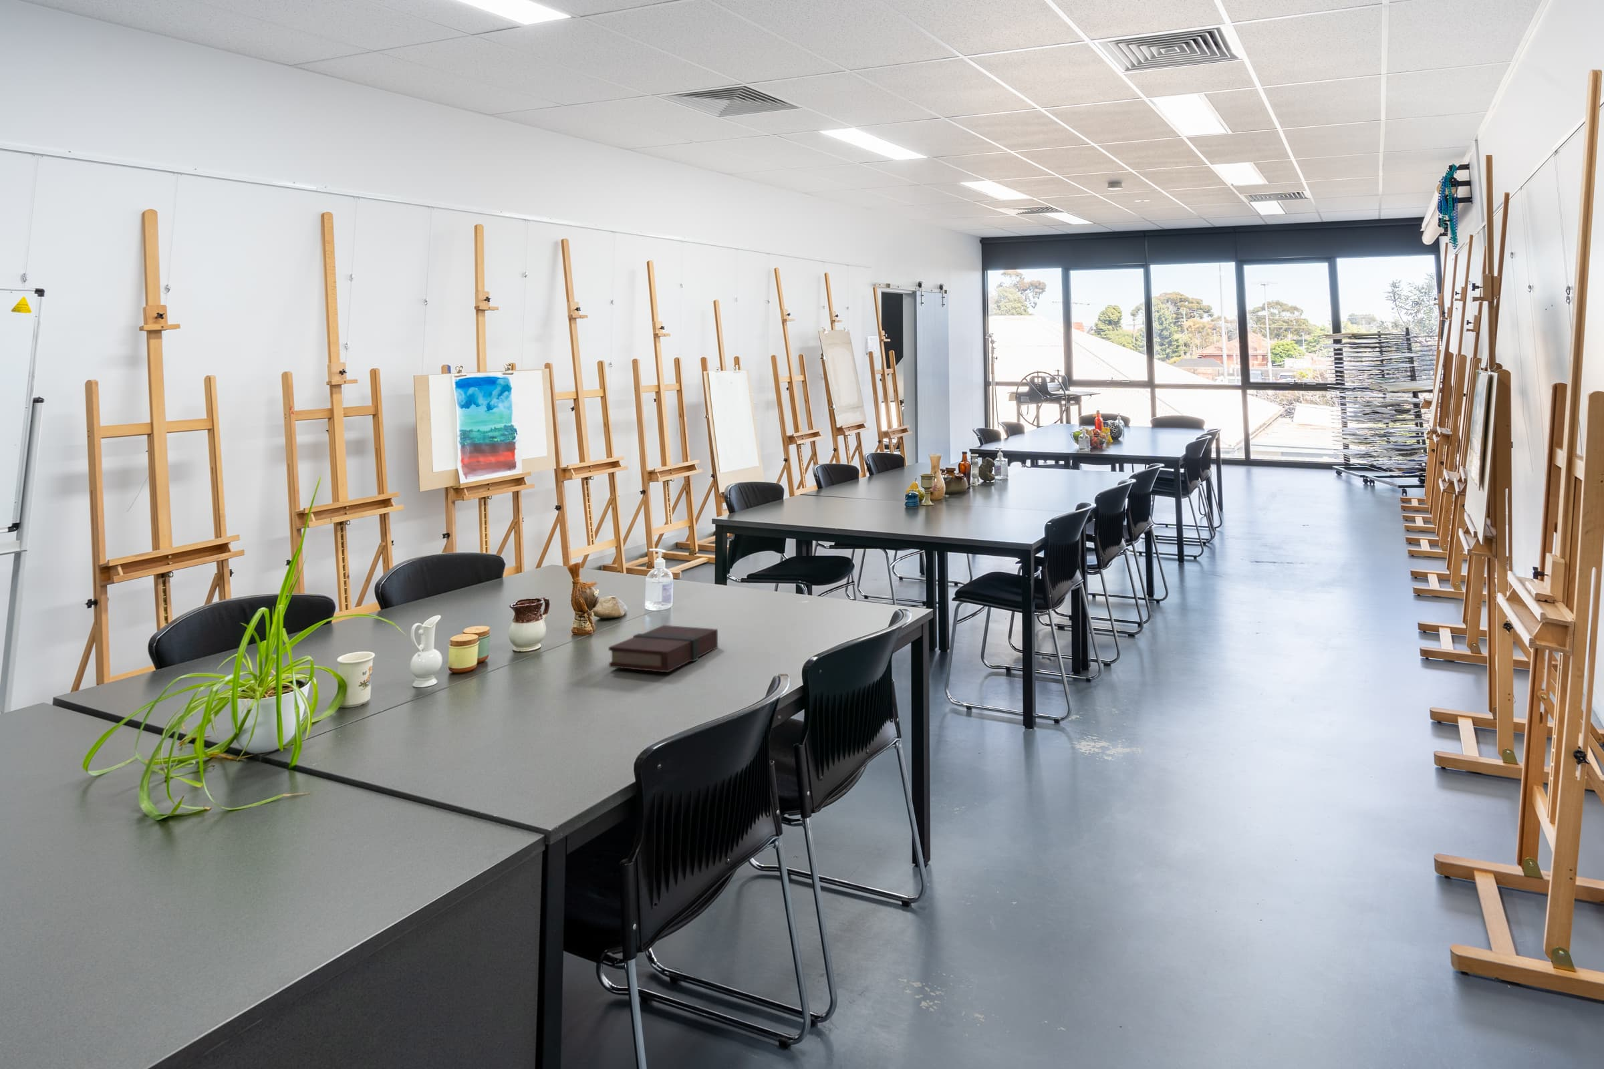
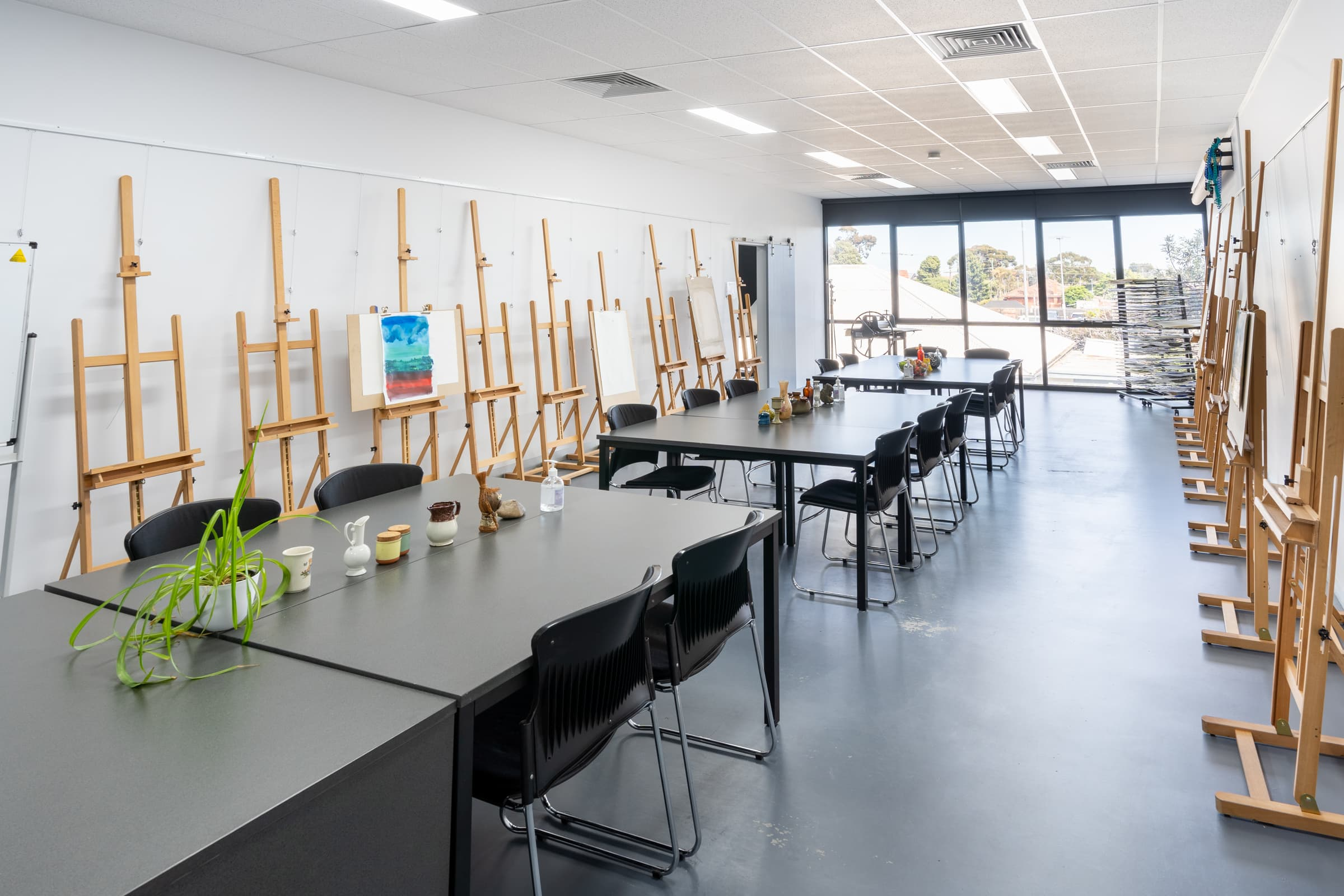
- book (665, 647)
